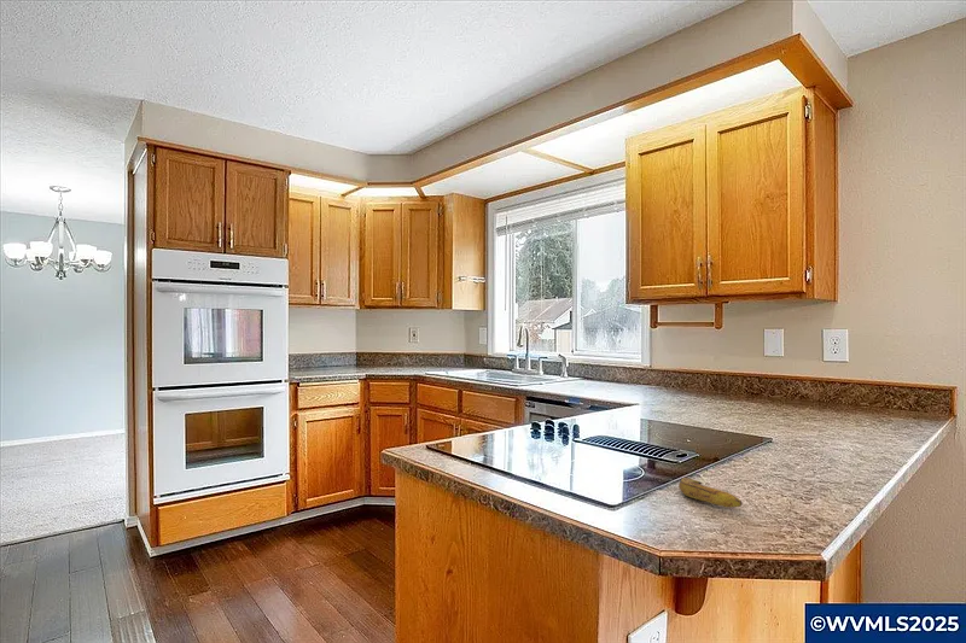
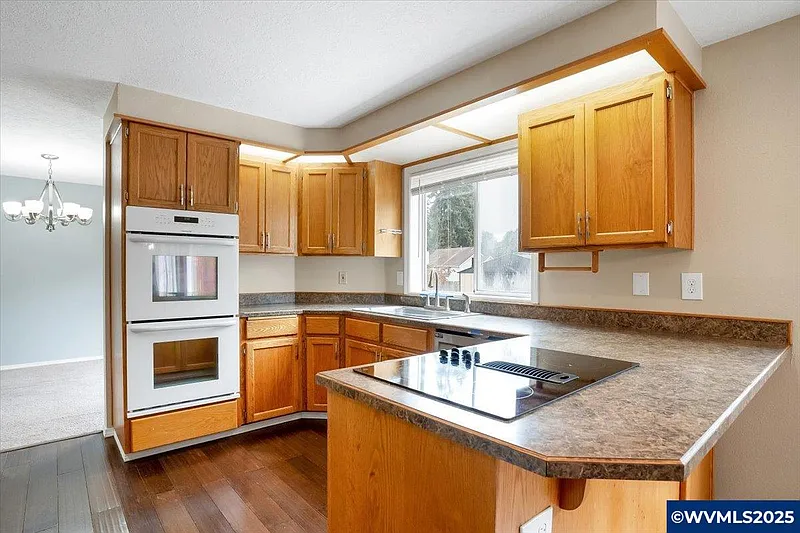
- banana (709, 491)
